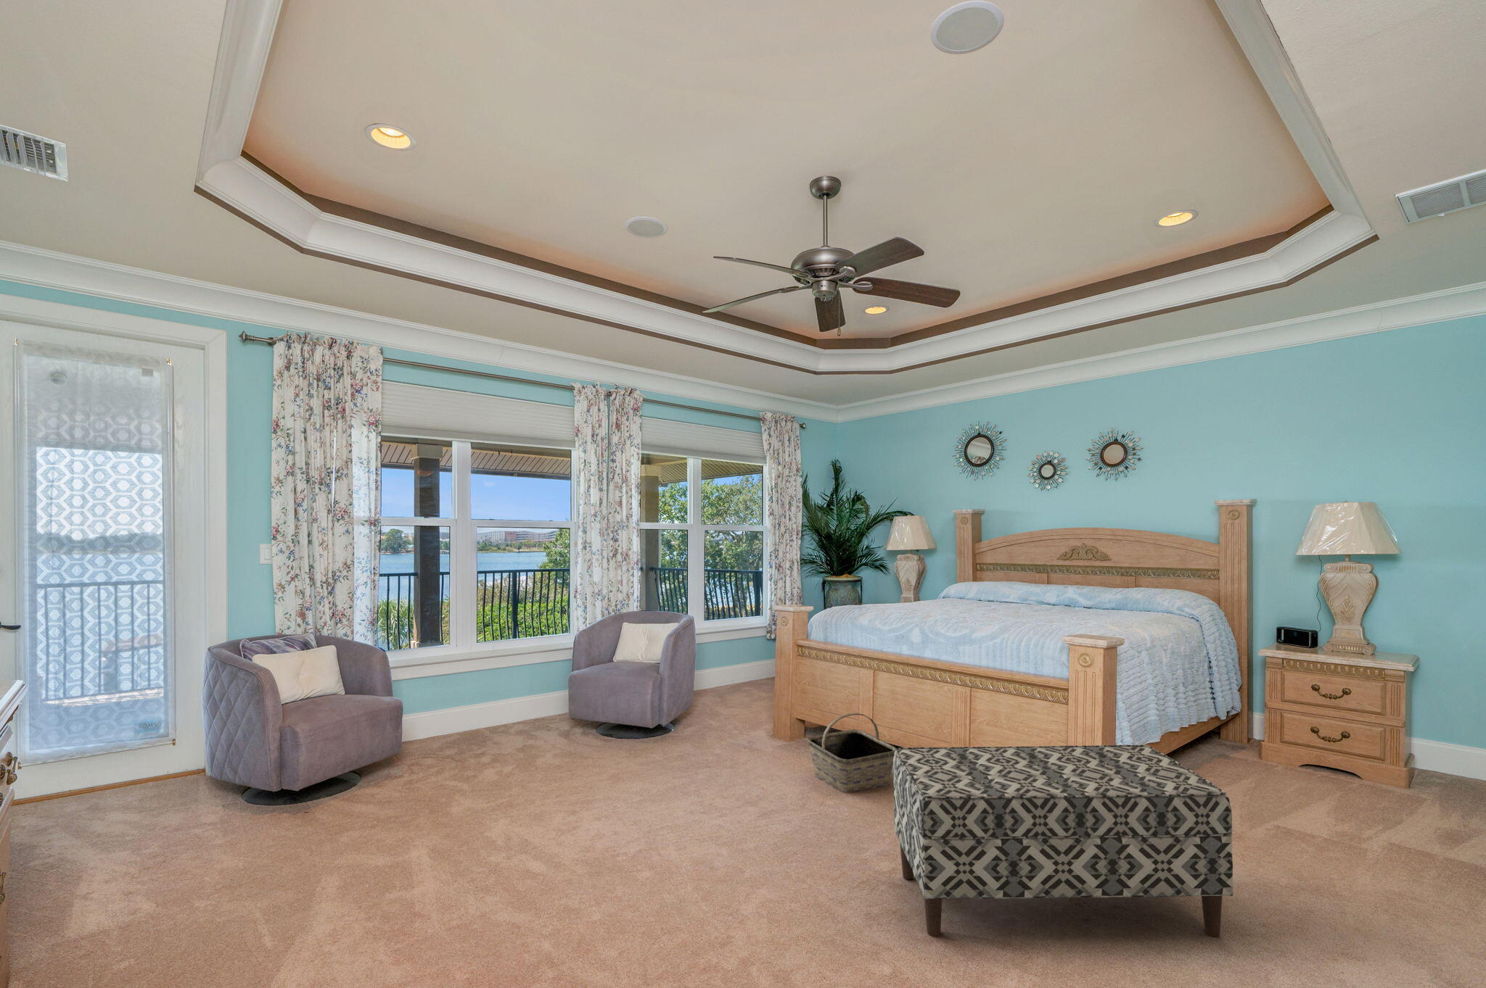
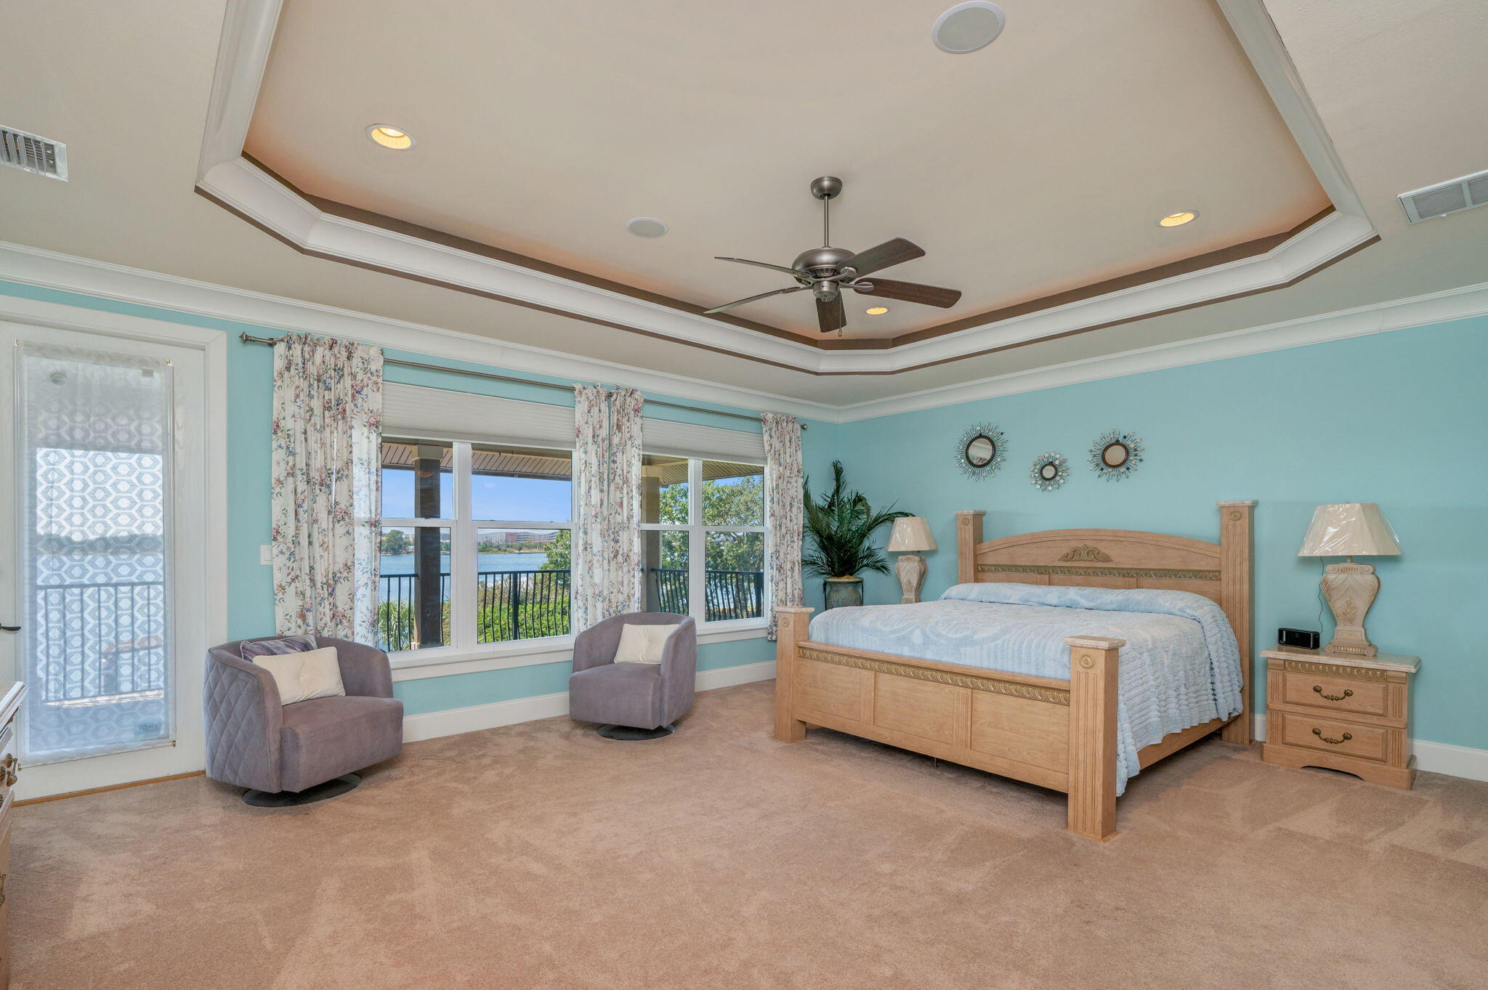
- bench (1047, 835)
- basket (851, 747)
